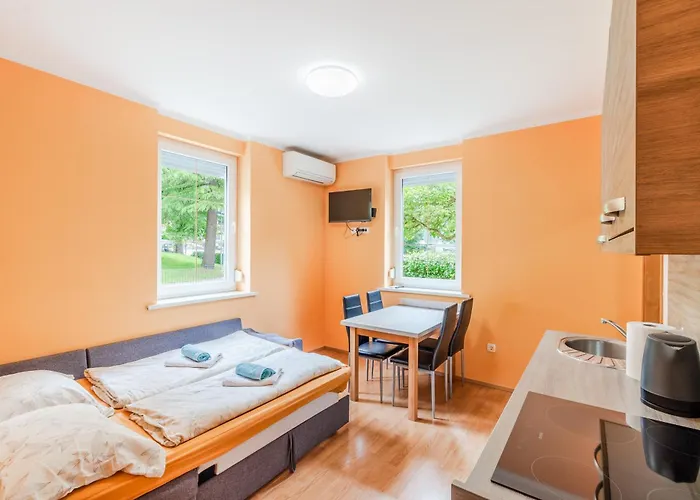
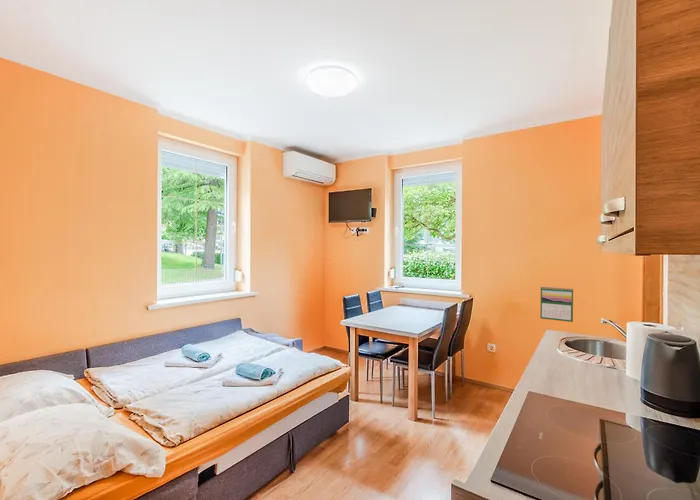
+ calendar (556, 303)
